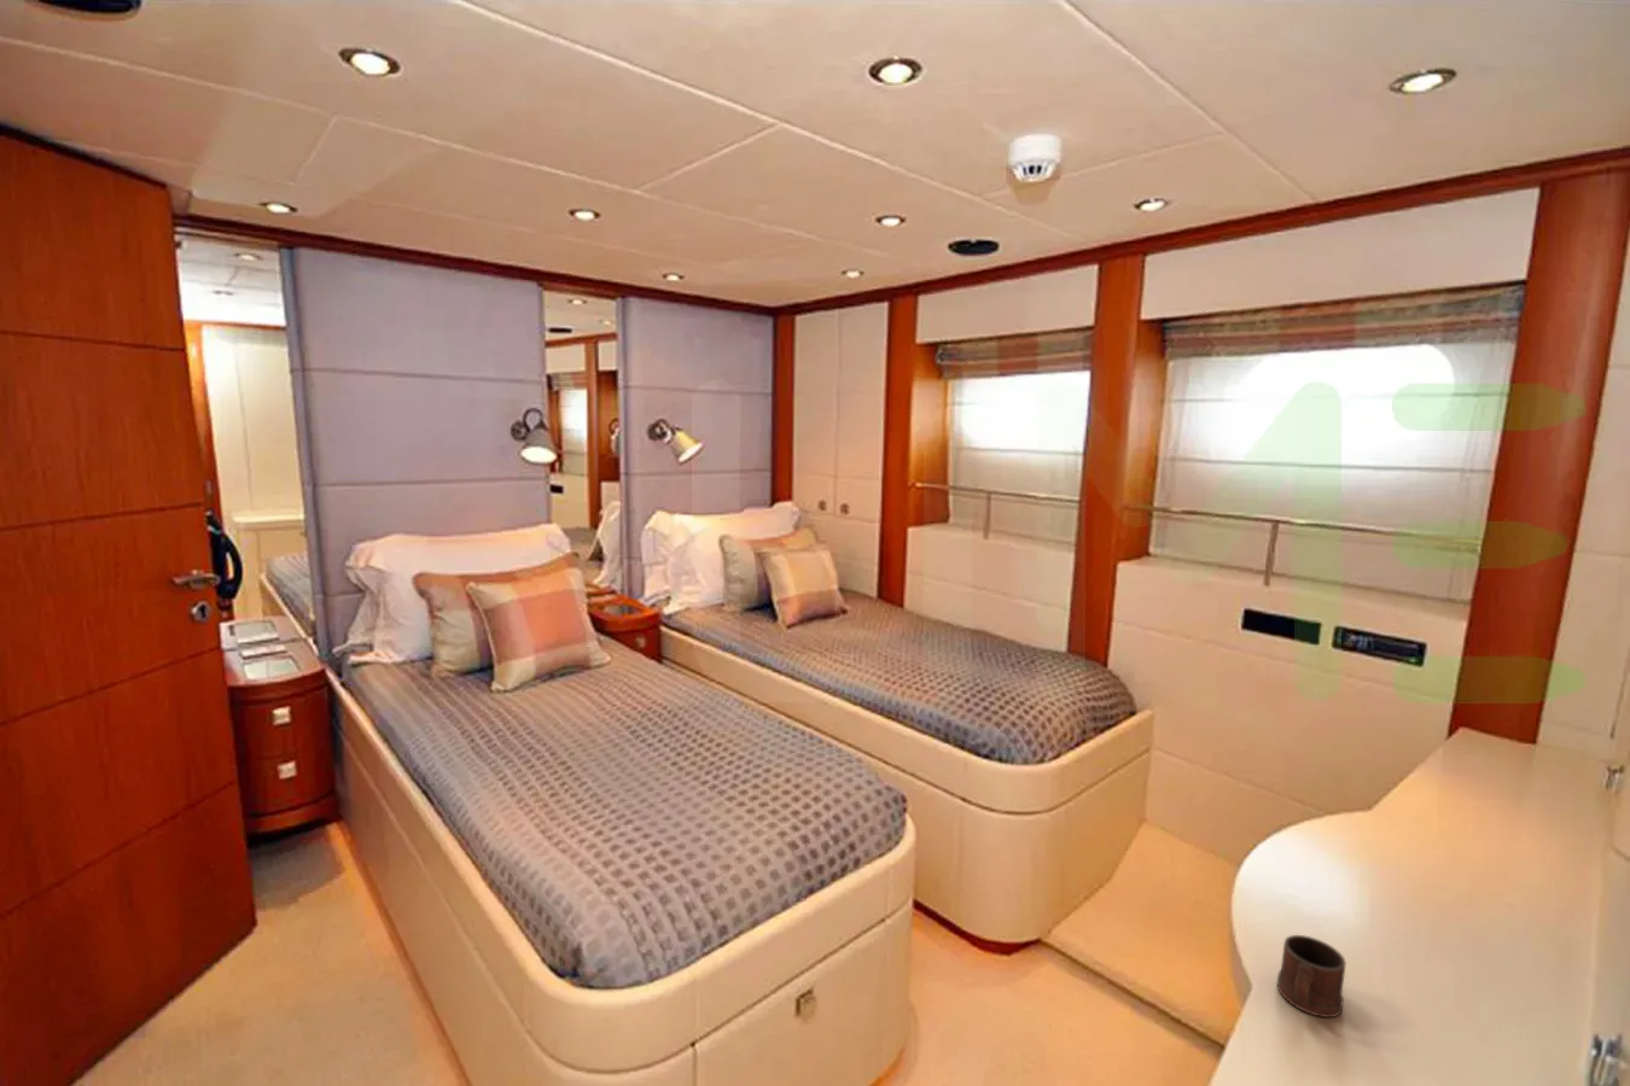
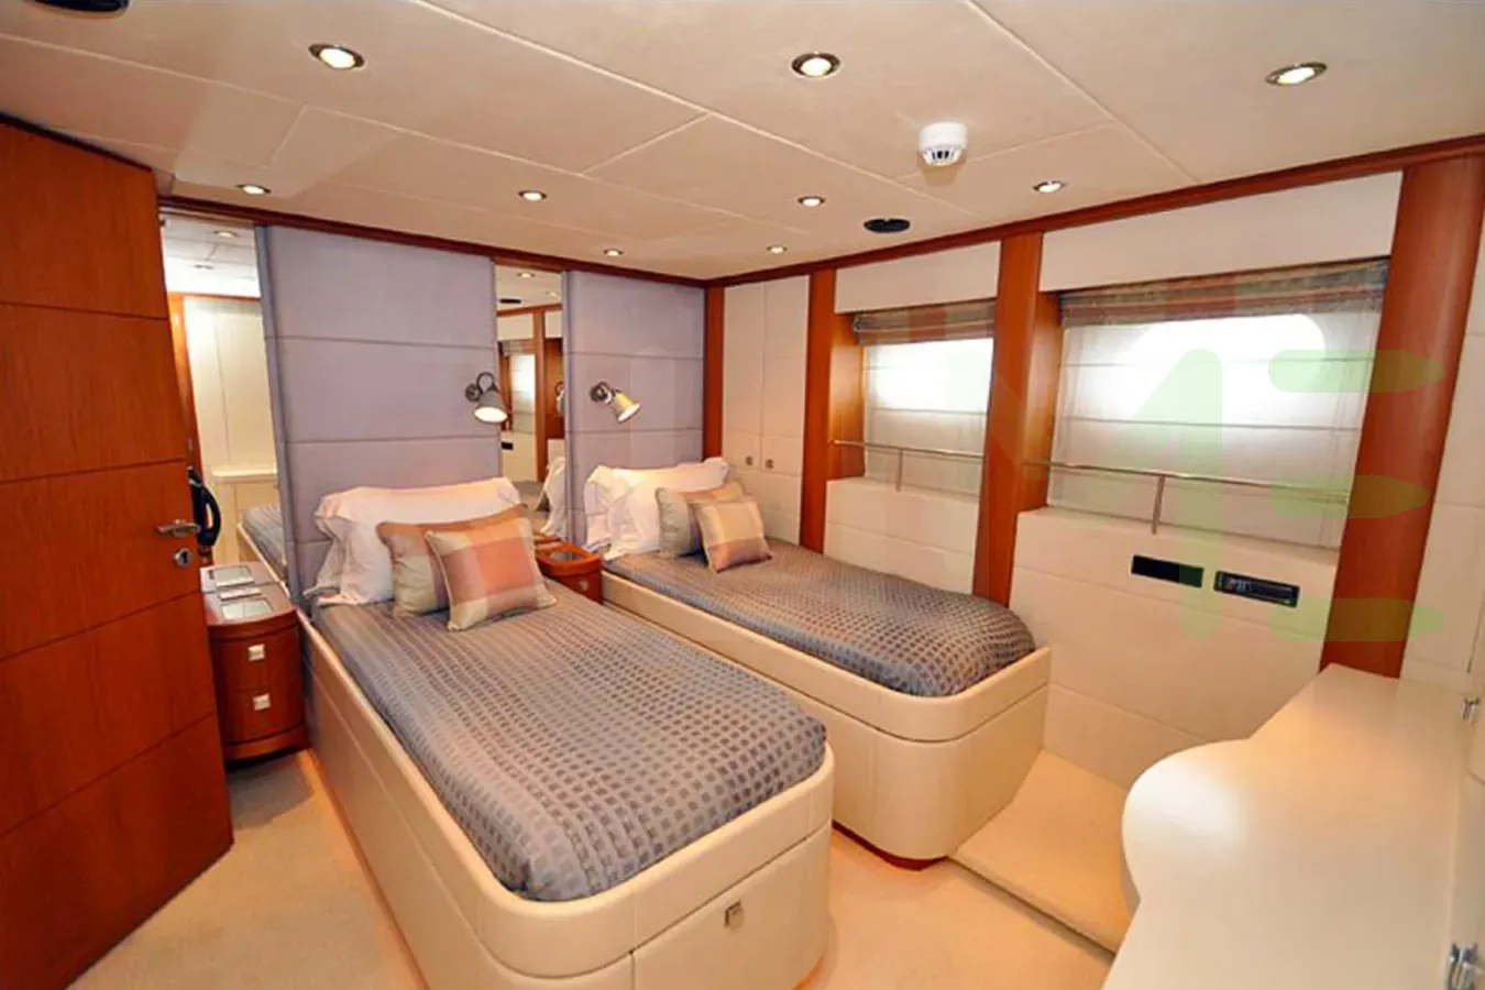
- mug (1309, 974)
